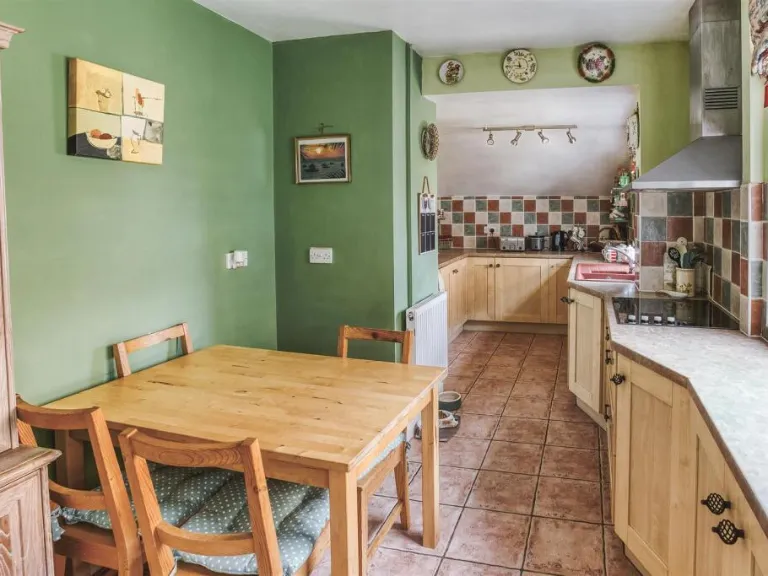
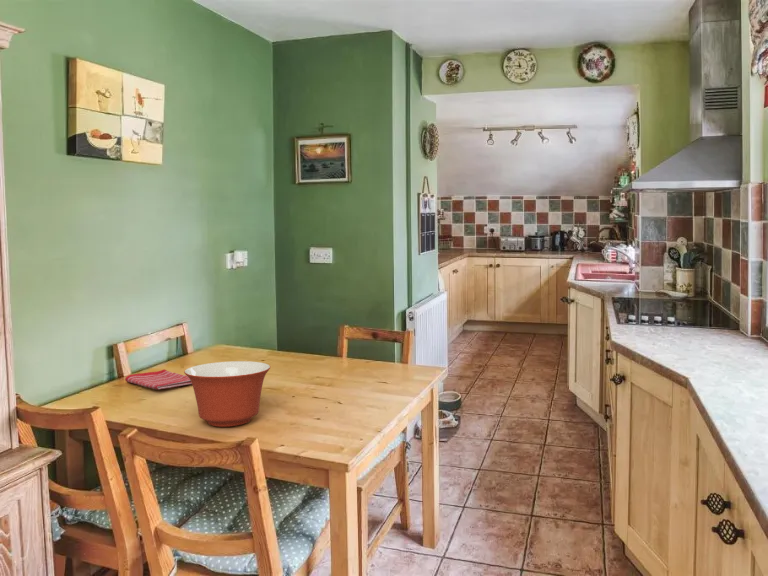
+ mixing bowl (228, 394)
+ dish towel (161, 379)
